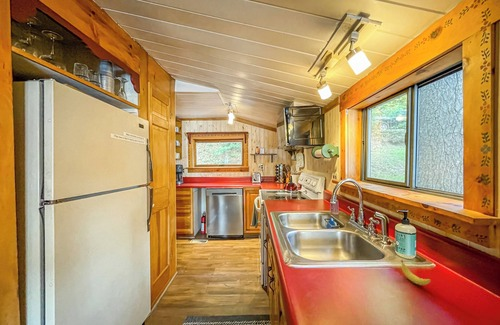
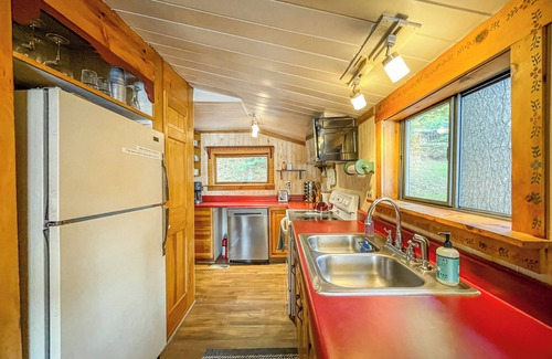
- banana (414, 275)
